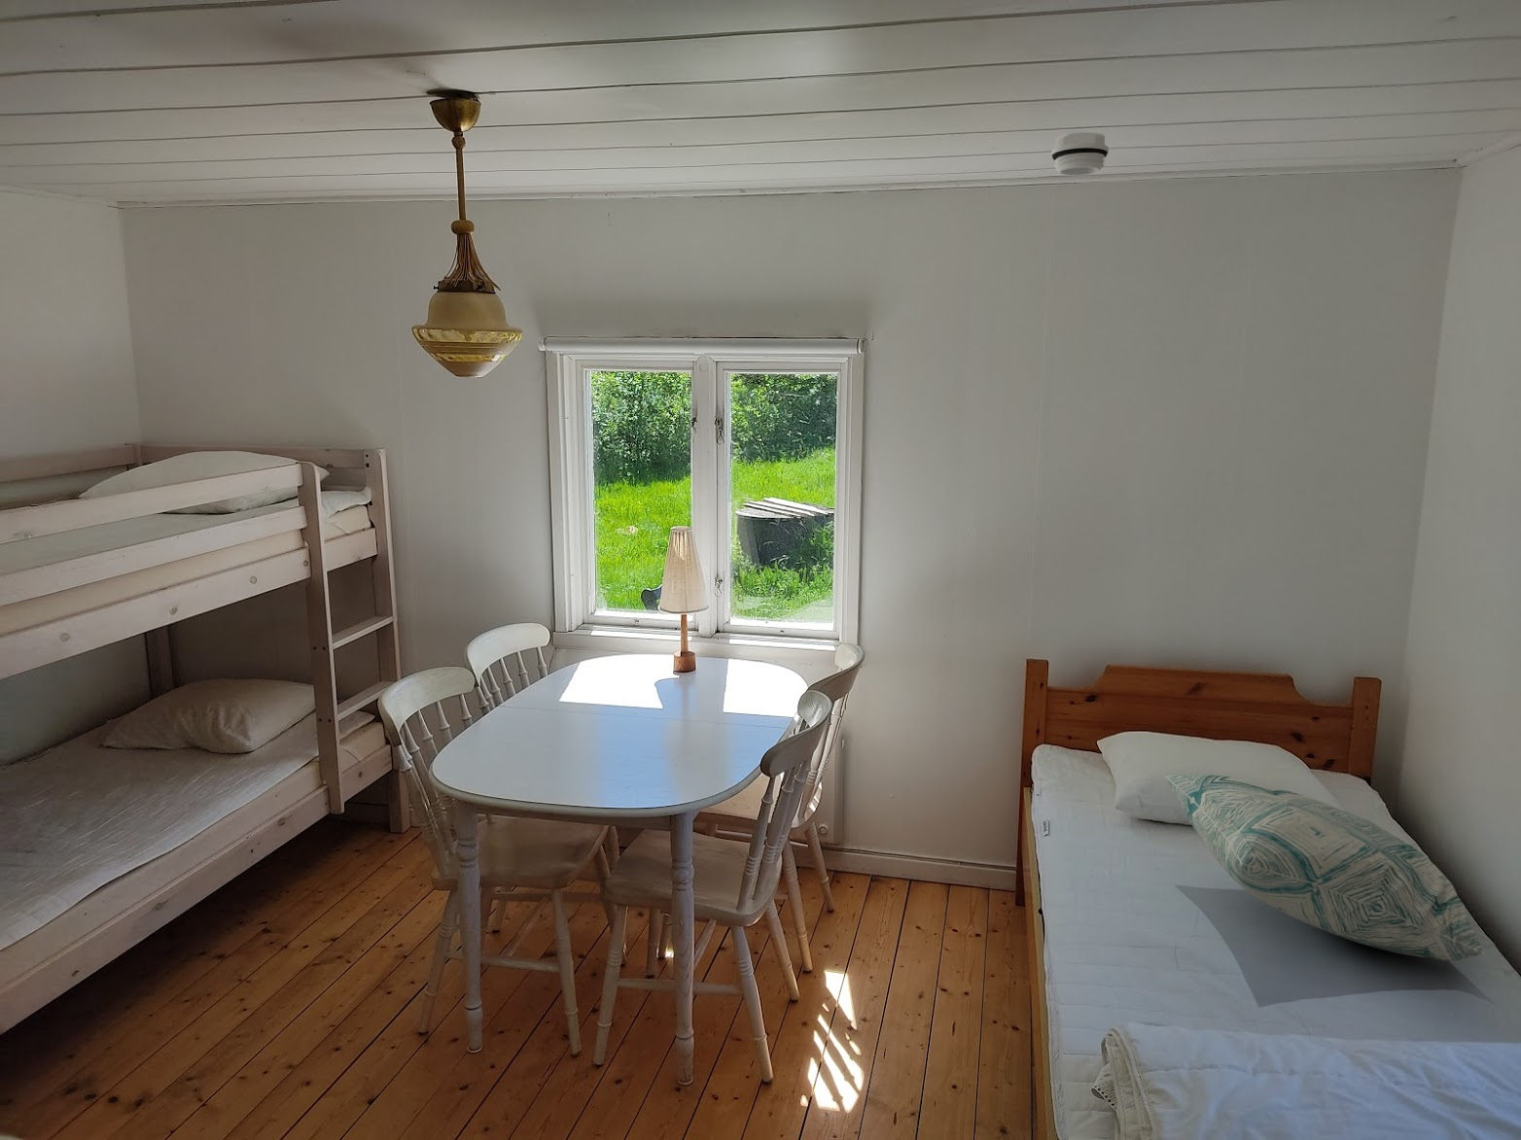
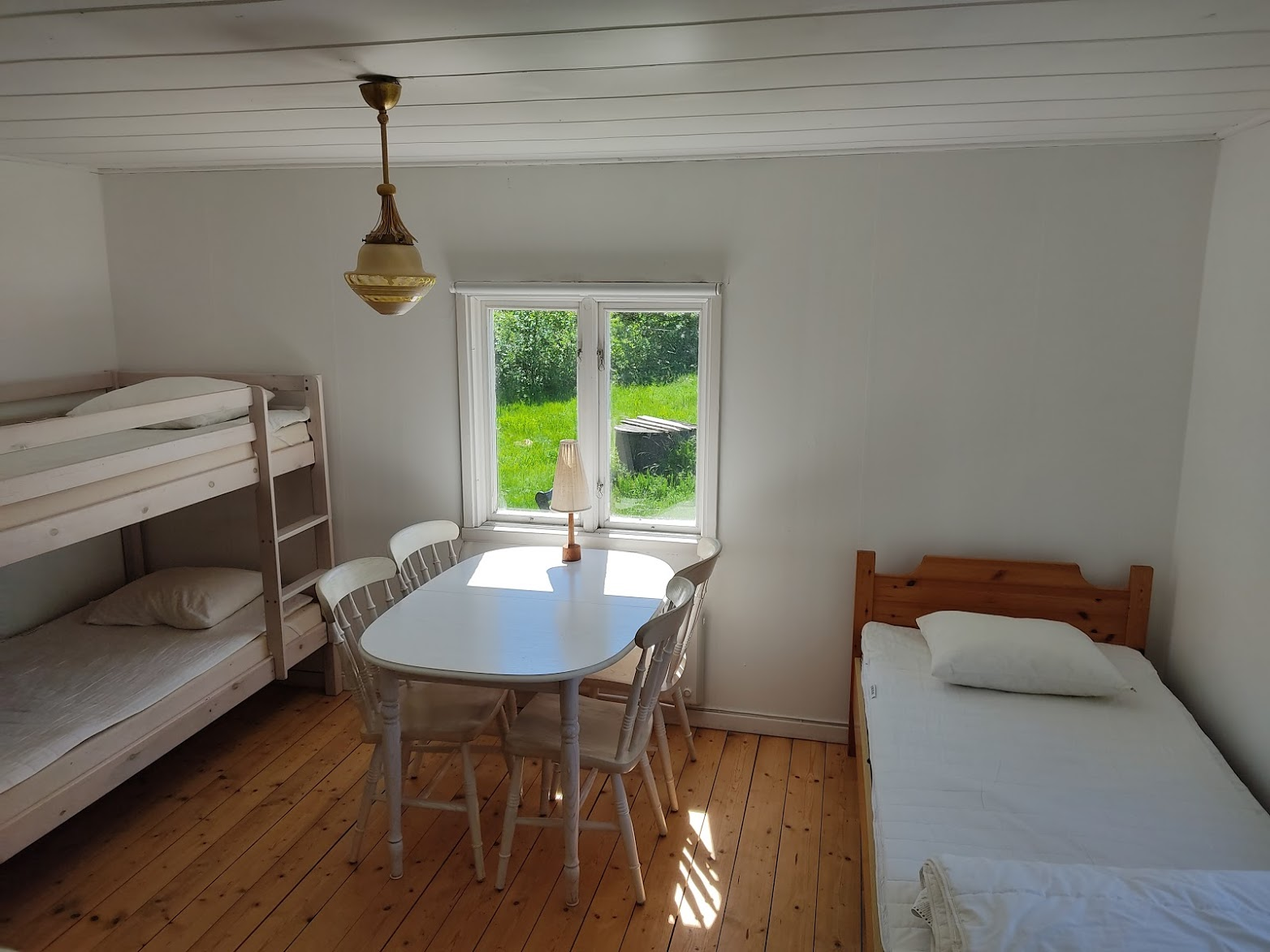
- smoke detector (1079, 154)
- decorative pillow (1303, 860)
